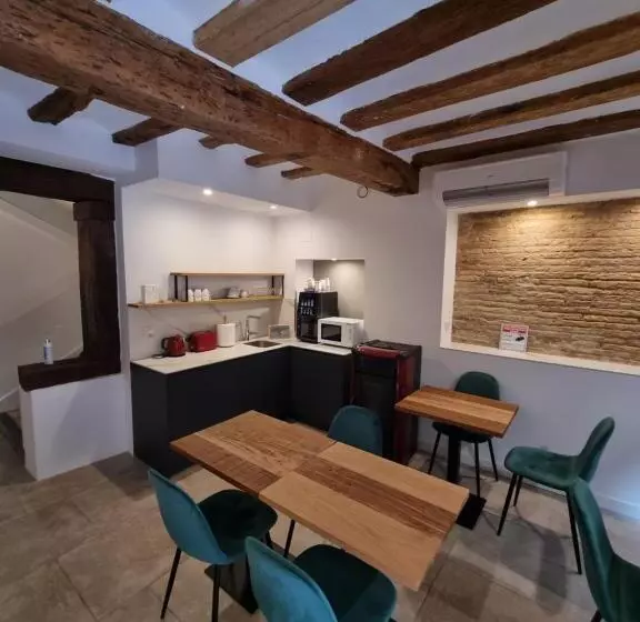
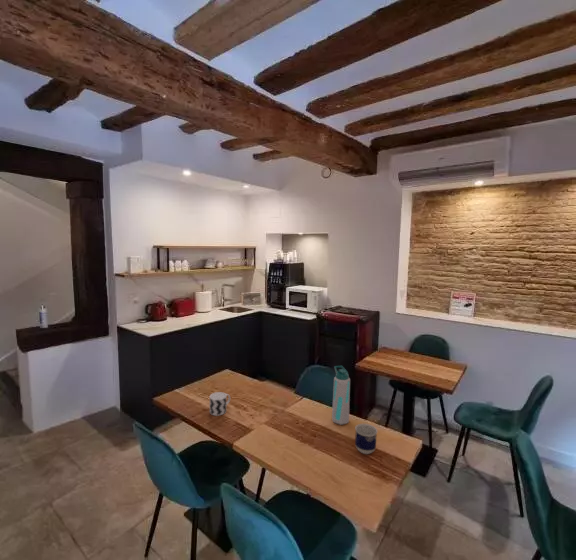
+ cup (220, 402)
+ cup (364, 441)
+ water bottle (340, 394)
